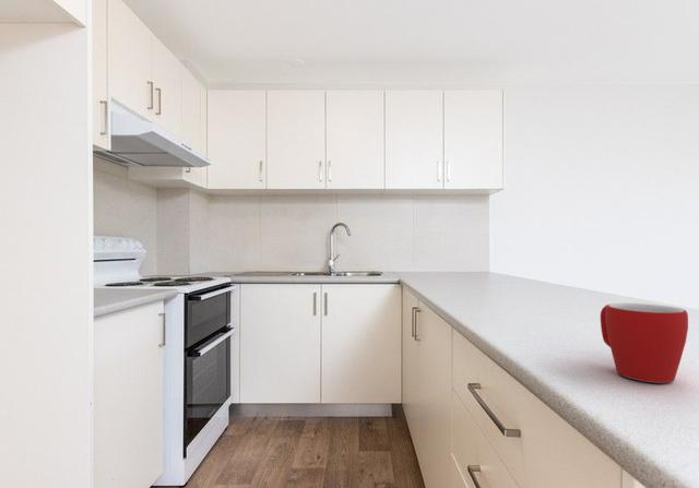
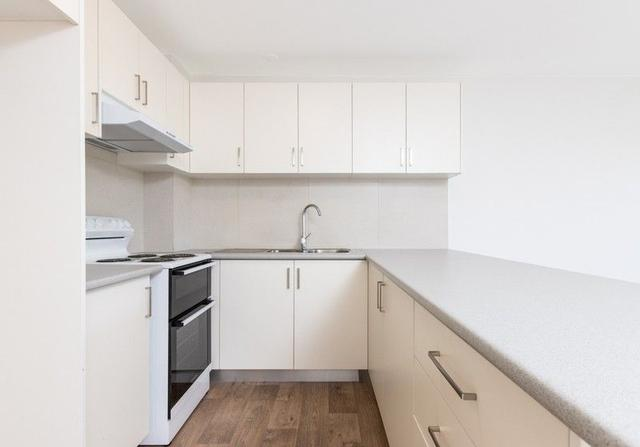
- mug (635, 338)
